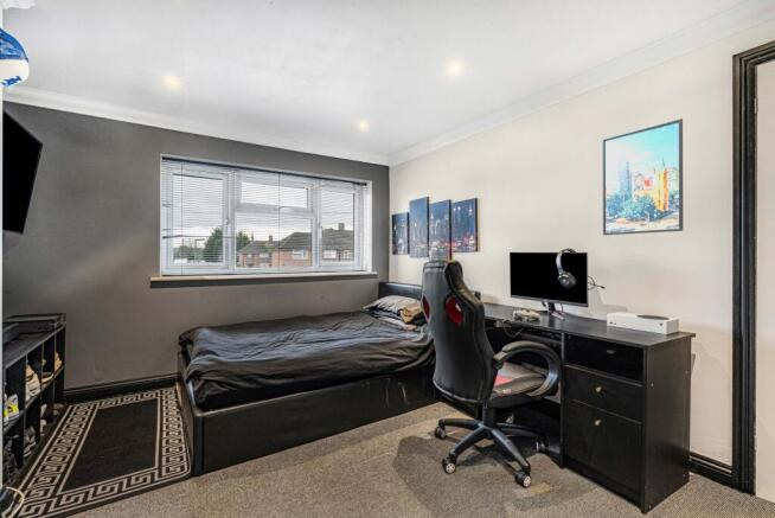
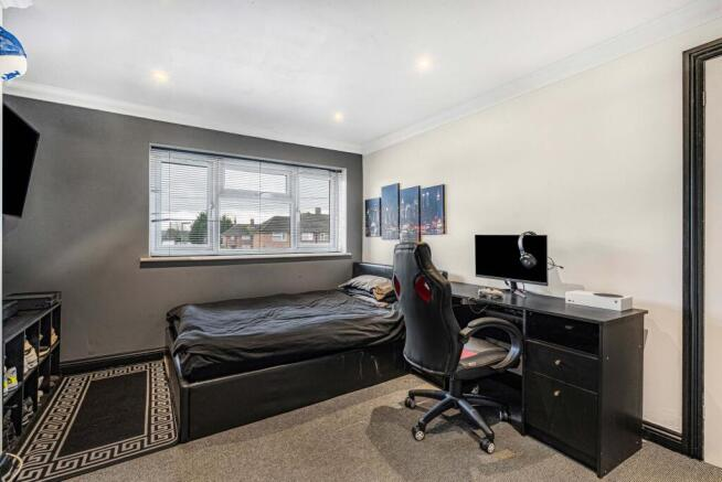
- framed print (639, 181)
